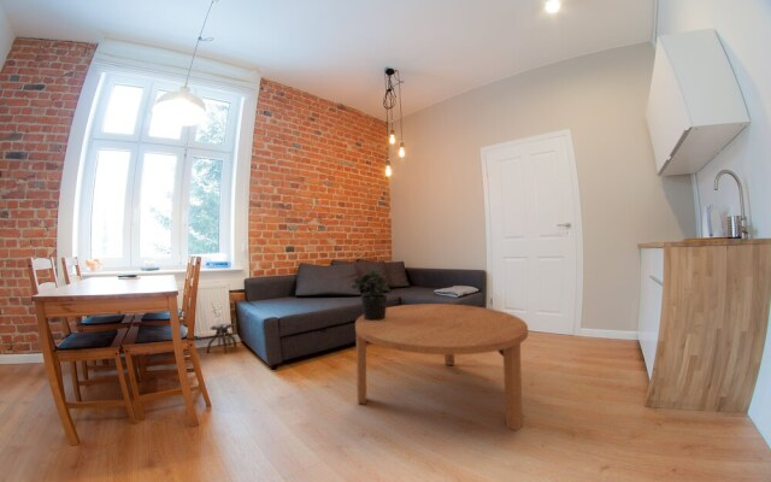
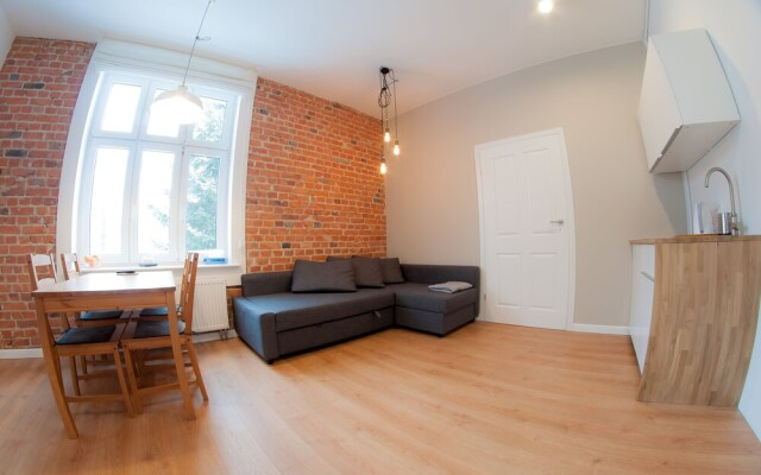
- potted plant (371, 293)
- side table (222, 324)
- coffee table (437, 353)
